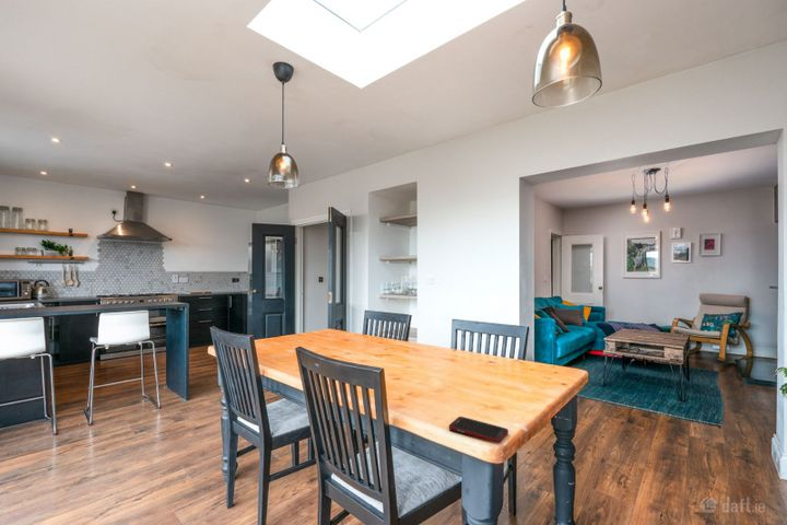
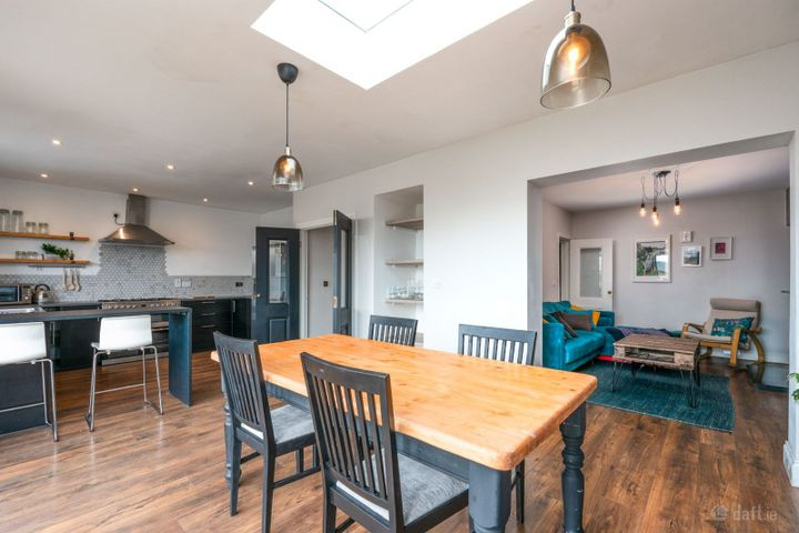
- cell phone (478, 429)
